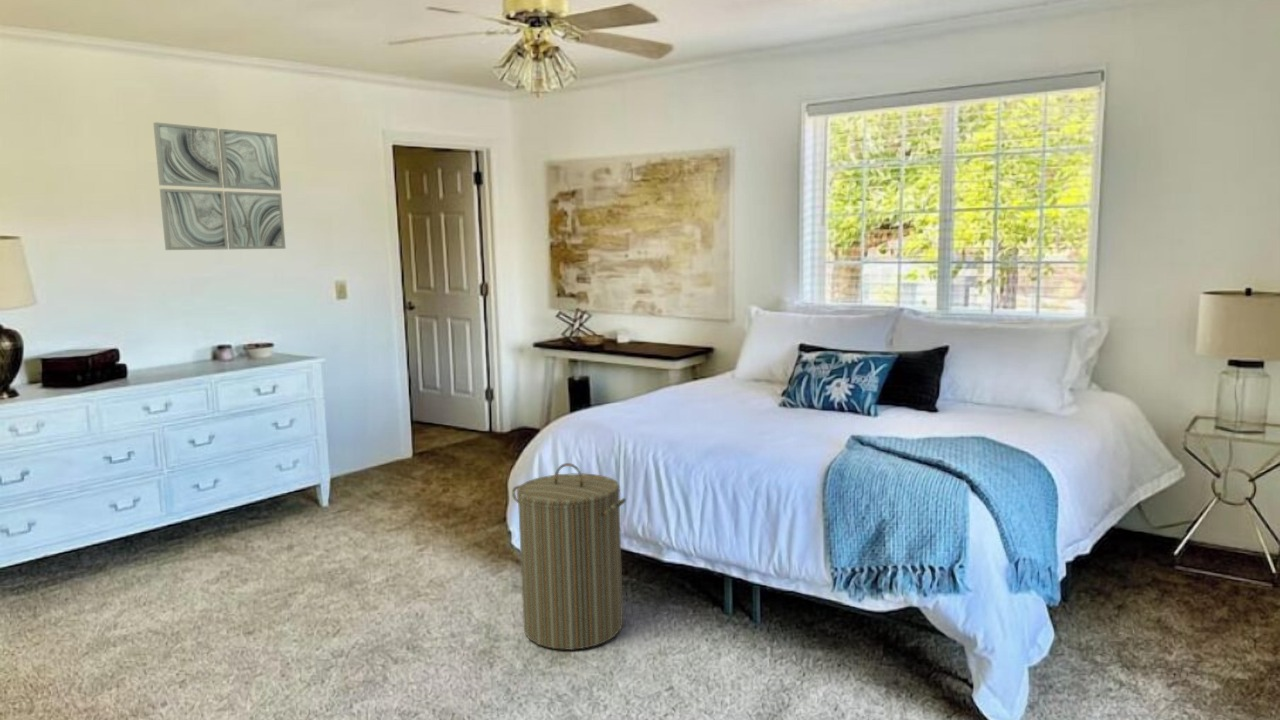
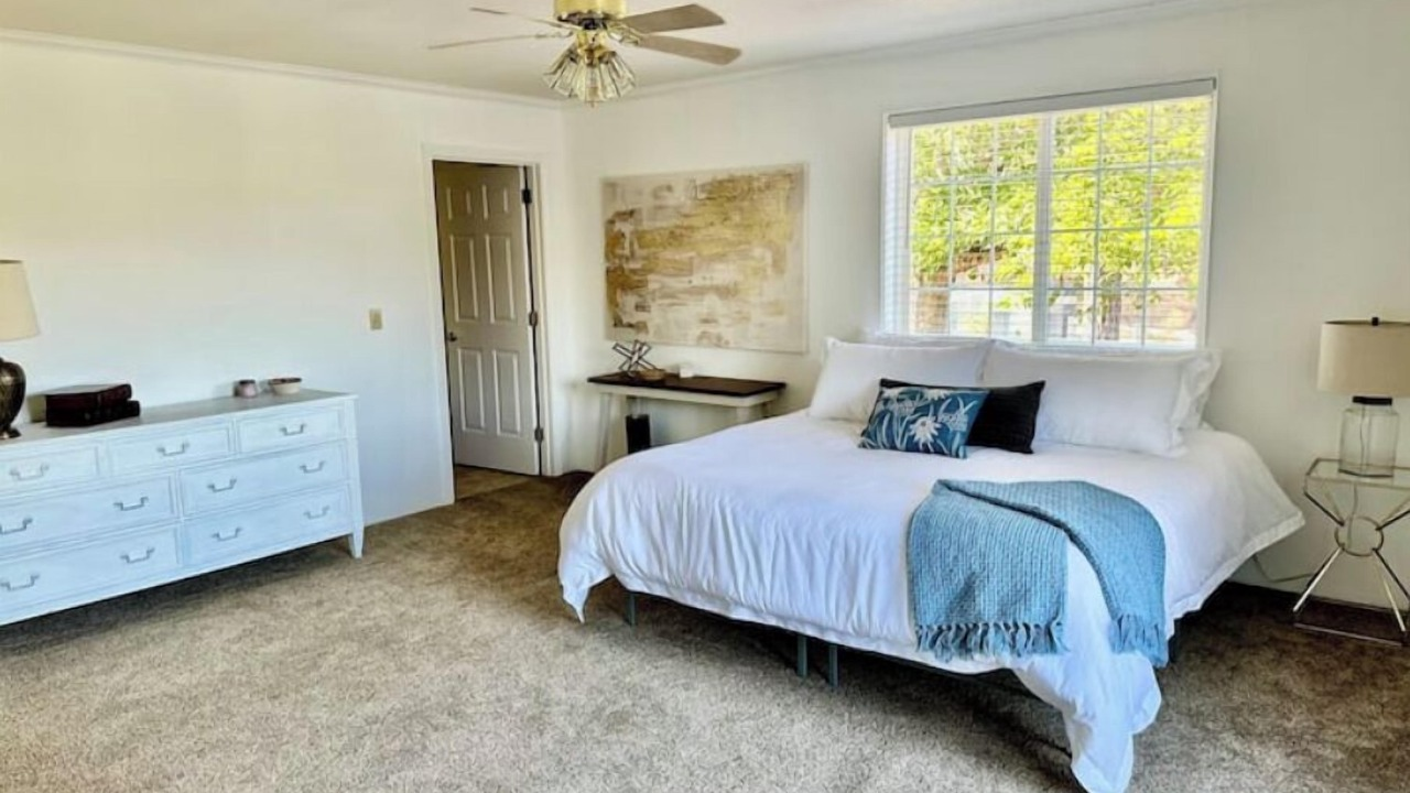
- laundry hamper (570, 546)
- wall art (222, 191)
